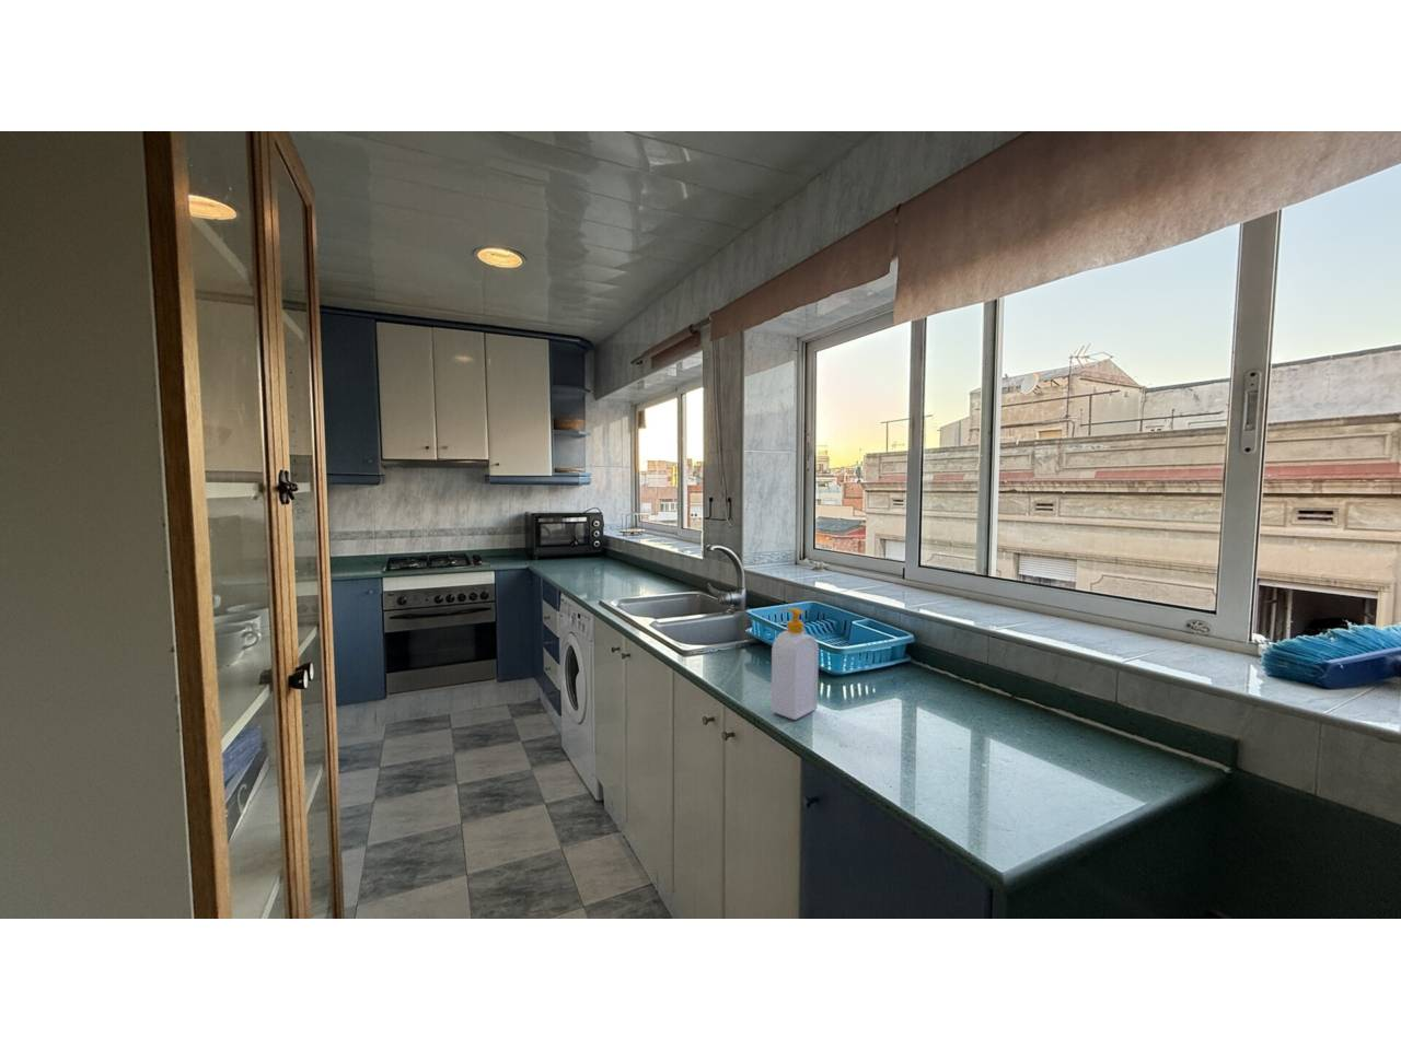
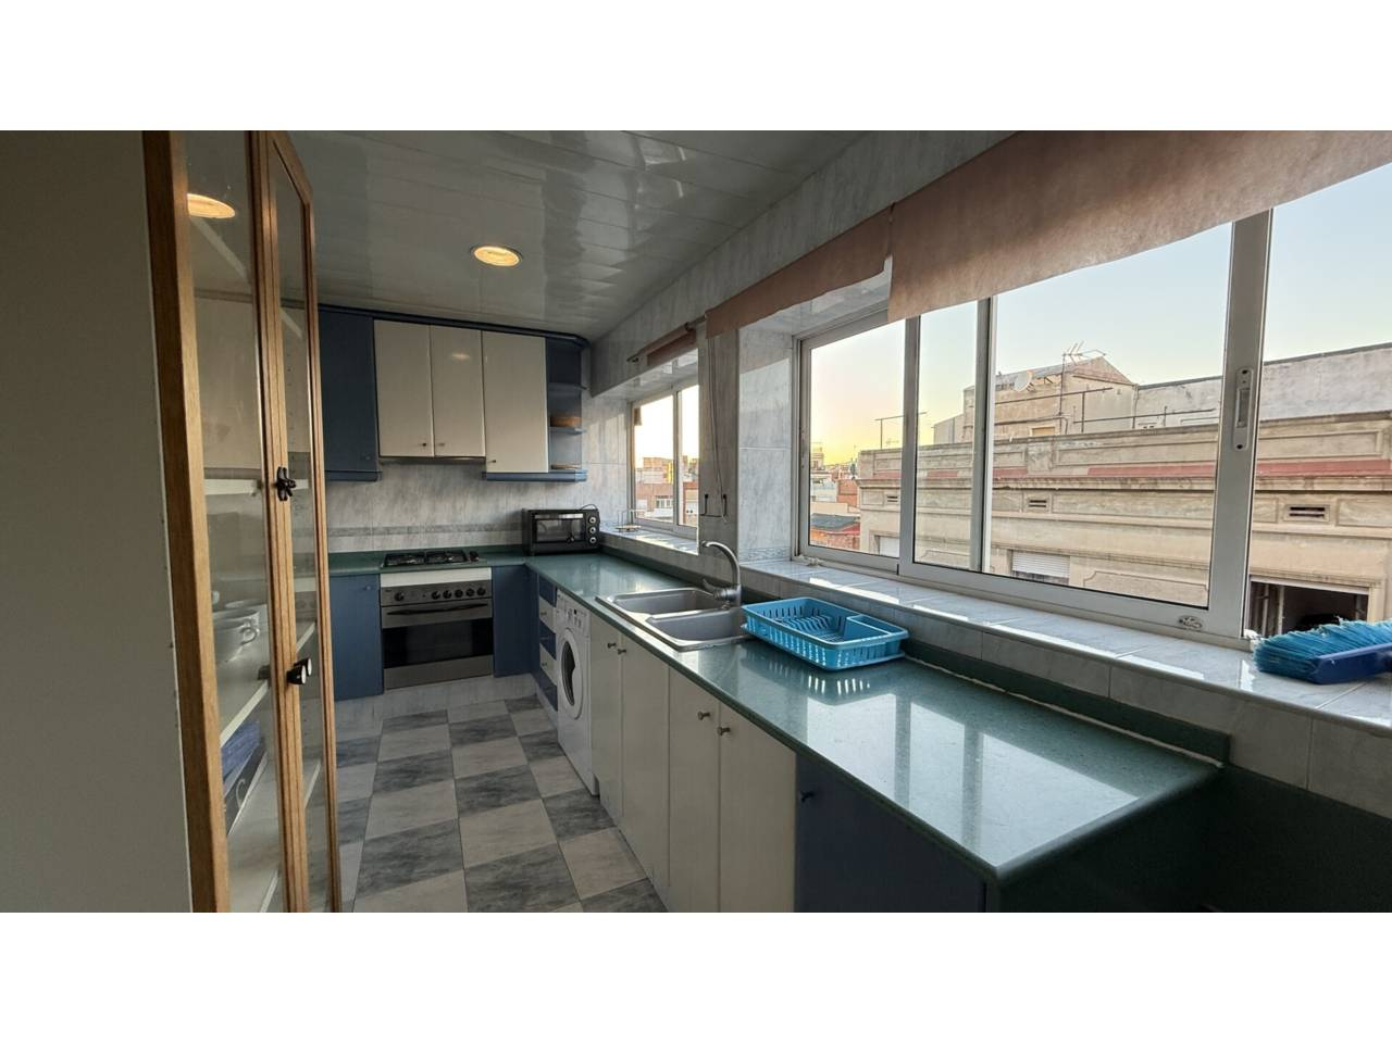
- soap bottle (793, 660)
